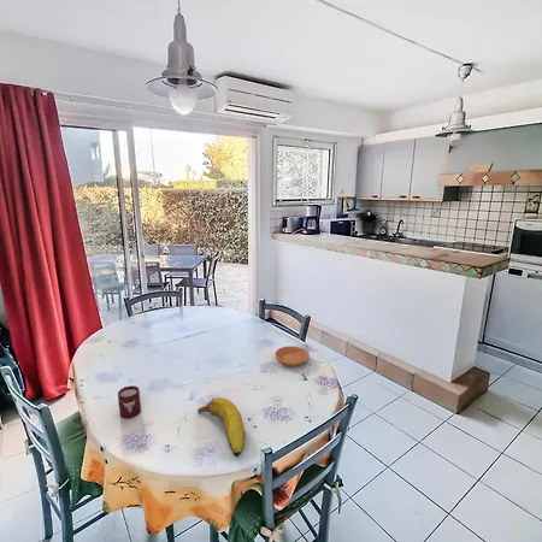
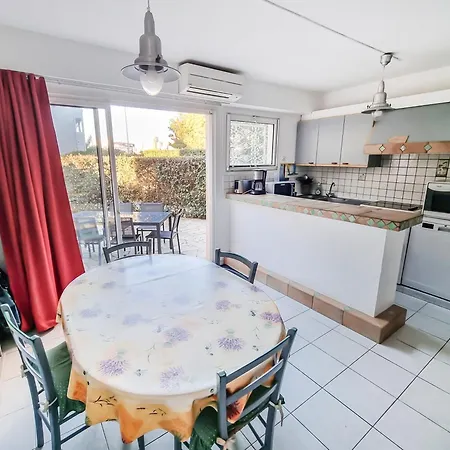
- fruit (220, 418)
- saucer (291, 357)
- cup (128, 399)
